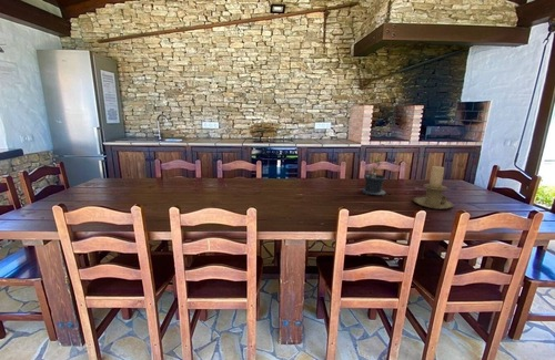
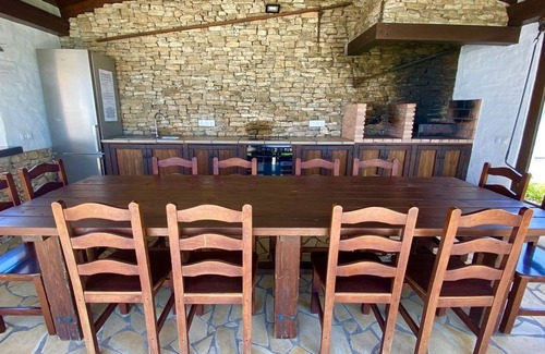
- potted plant (375, 173)
- candle holder (435, 185)
